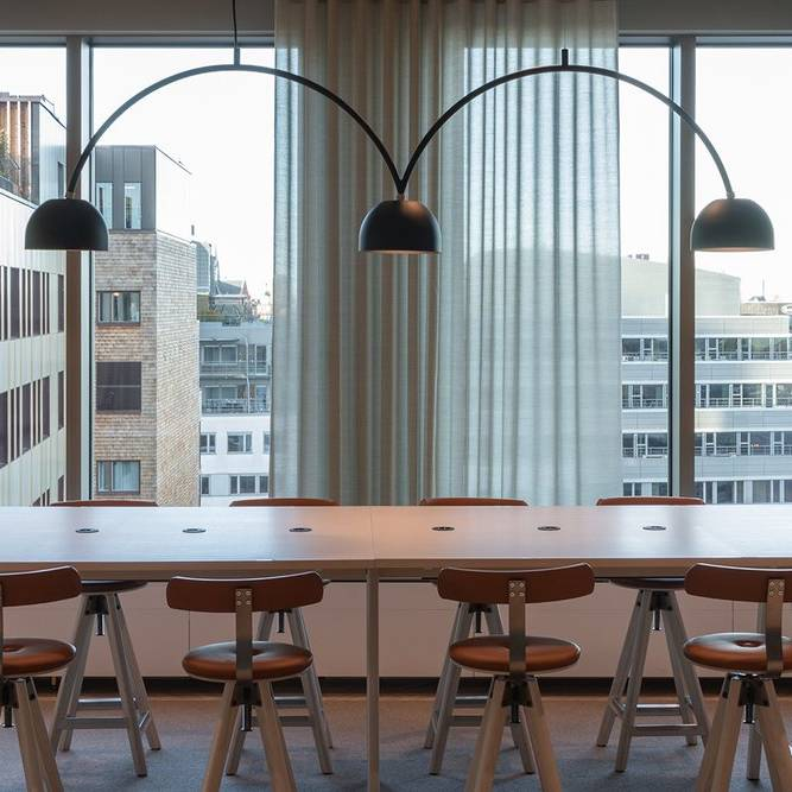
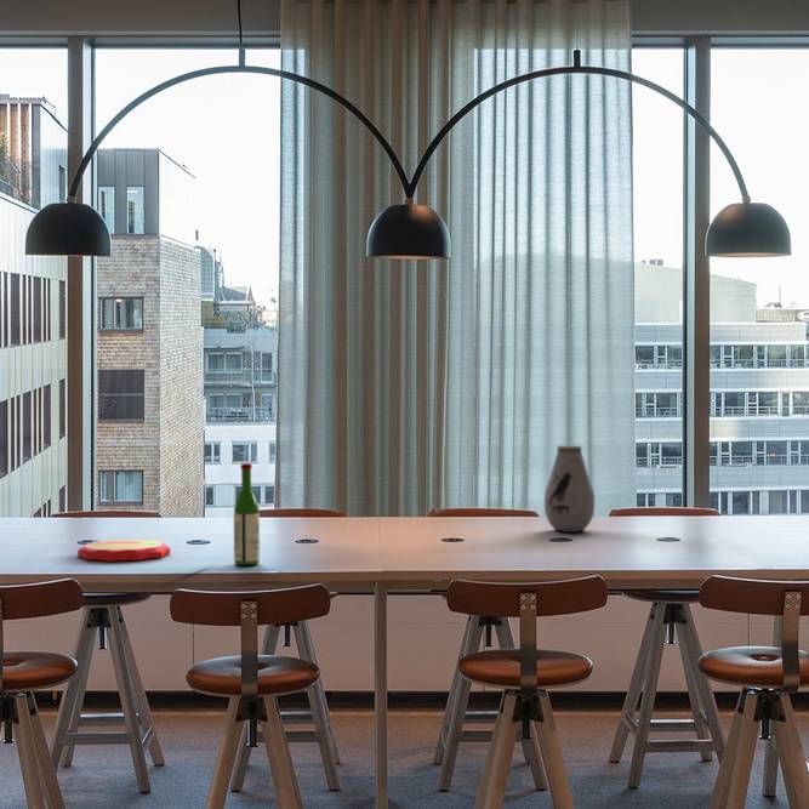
+ plate (124, 547)
+ wine bottle (246, 513)
+ vase (569, 488)
